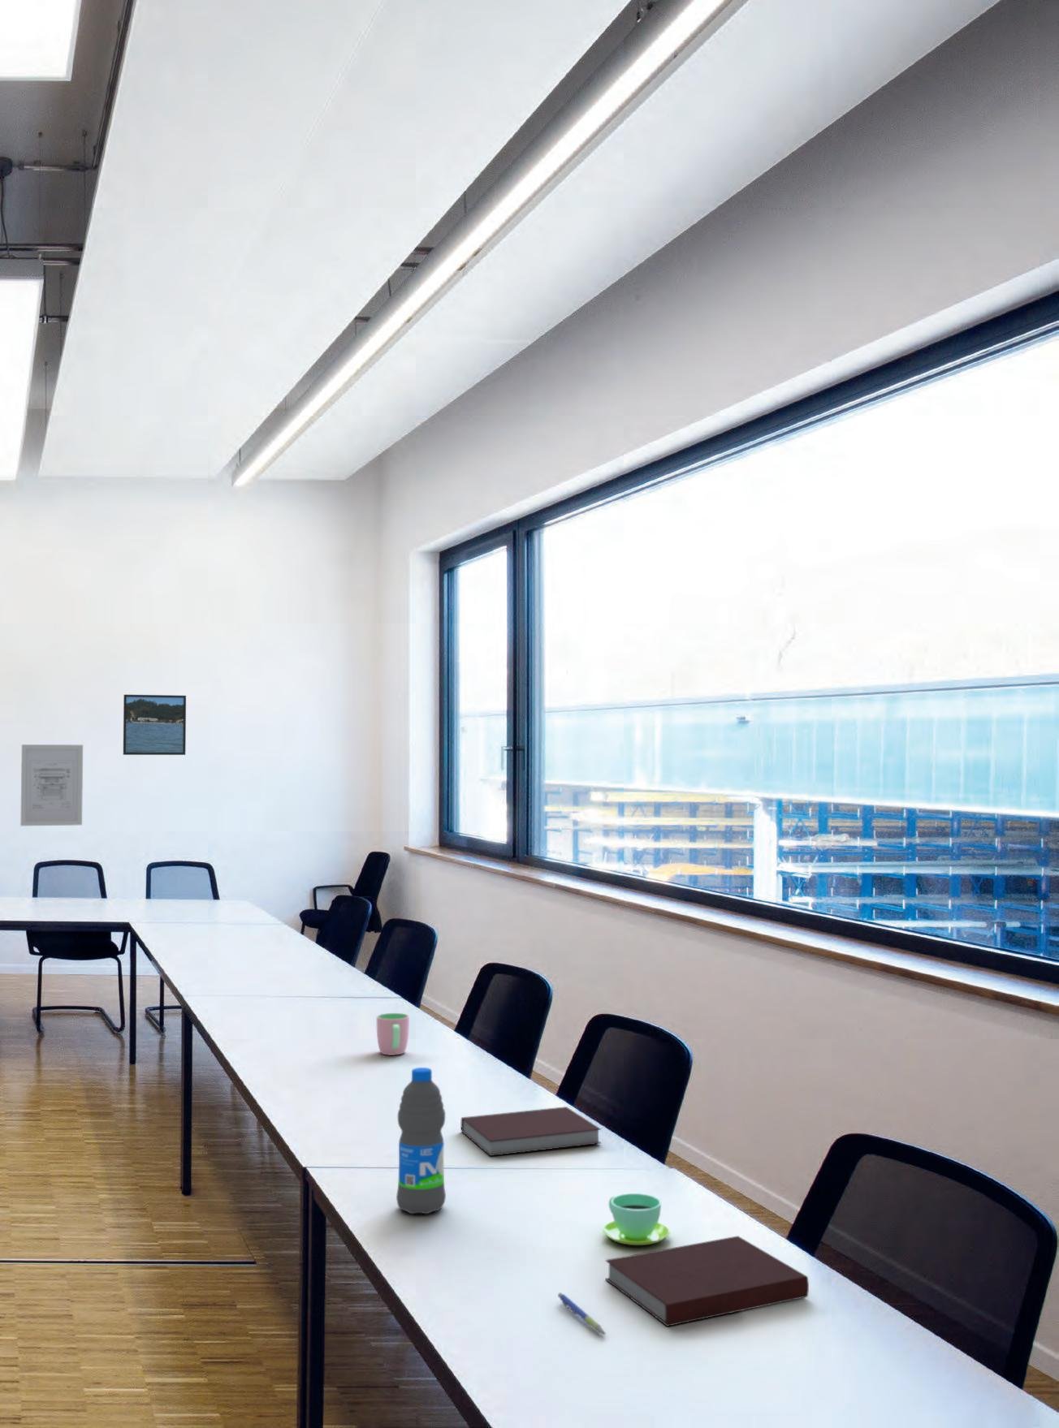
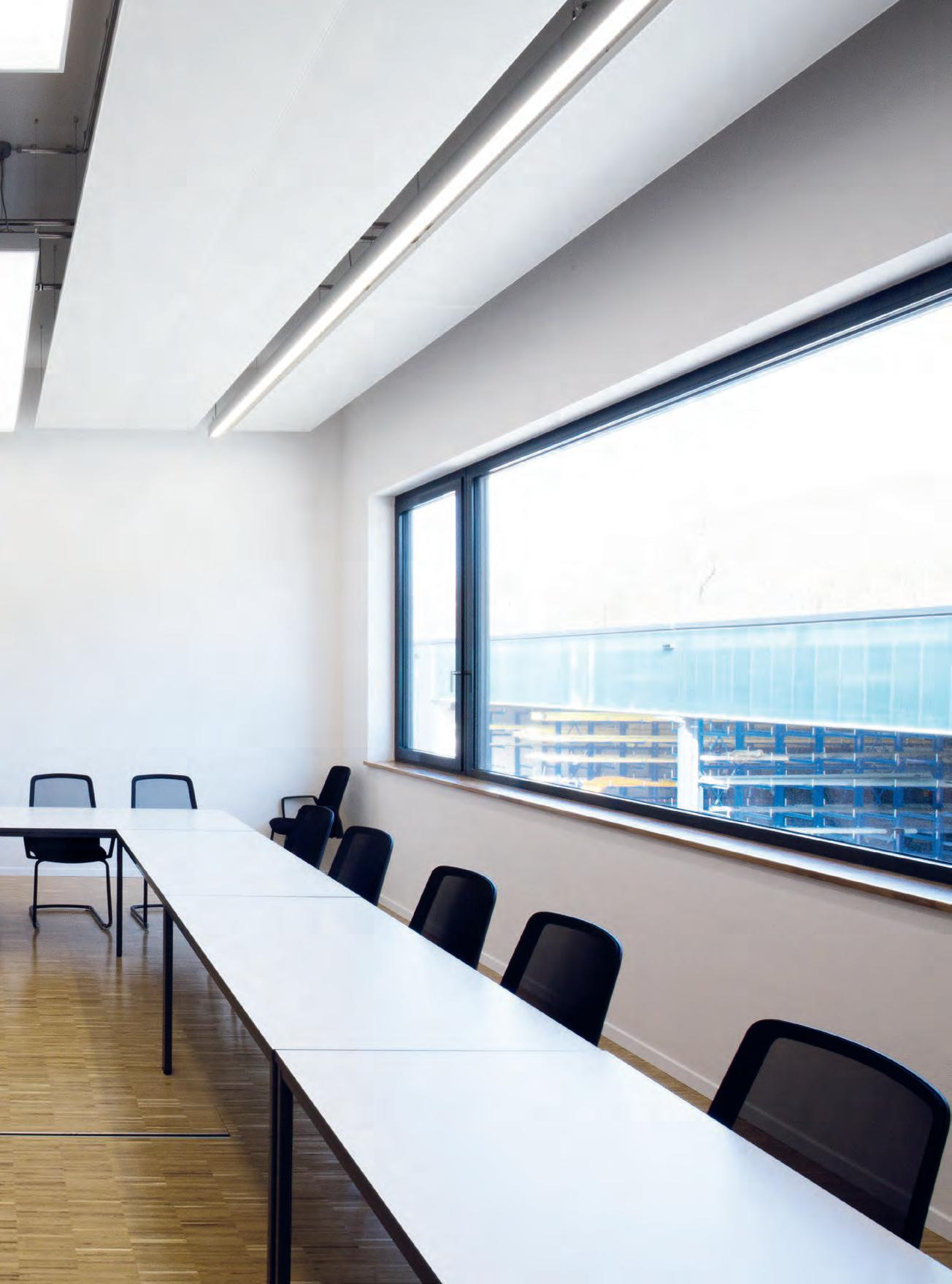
- pen (582, 1313)
- notebook (705, 1278)
- cup (635, 1219)
- water bottle (420, 1138)
- wall art (52, 785)
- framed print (155, 724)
- cup (393, 1035)
- notebook (530, 1130)
